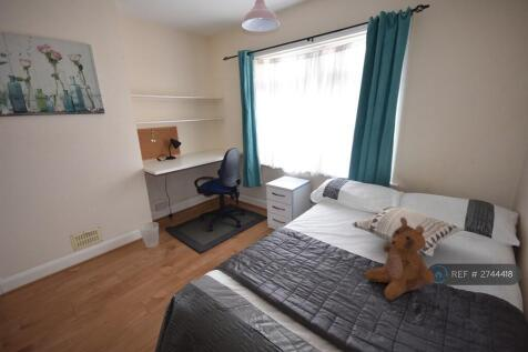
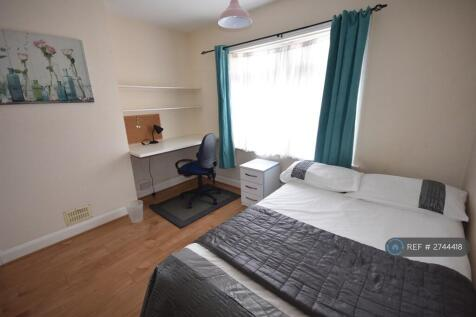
- teddy bear (398, 255)
- decorative pillow (407, 224)
